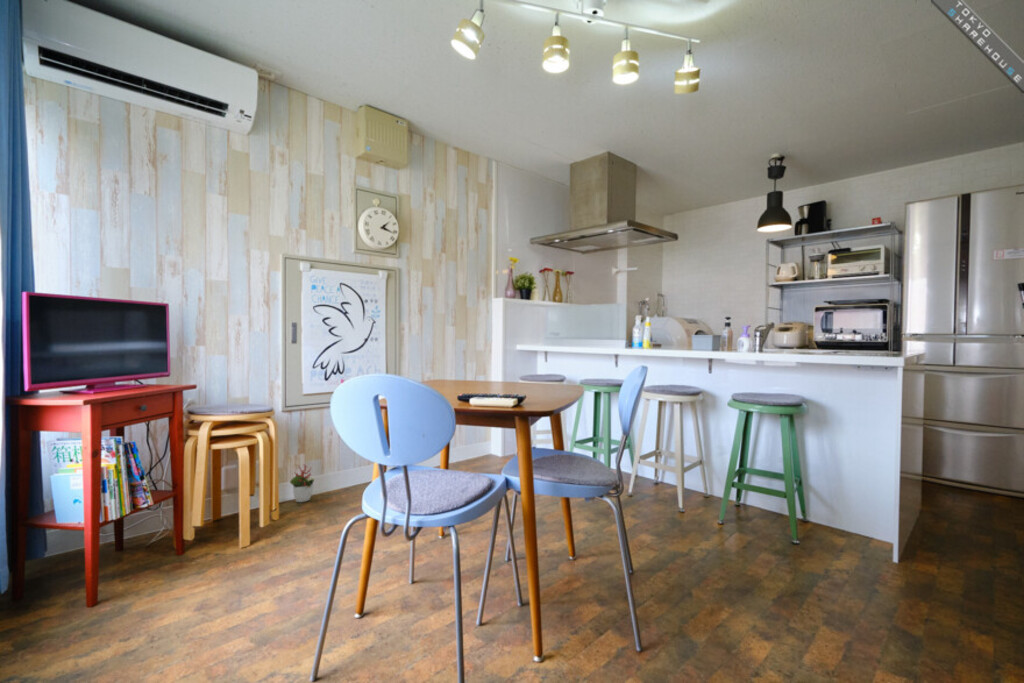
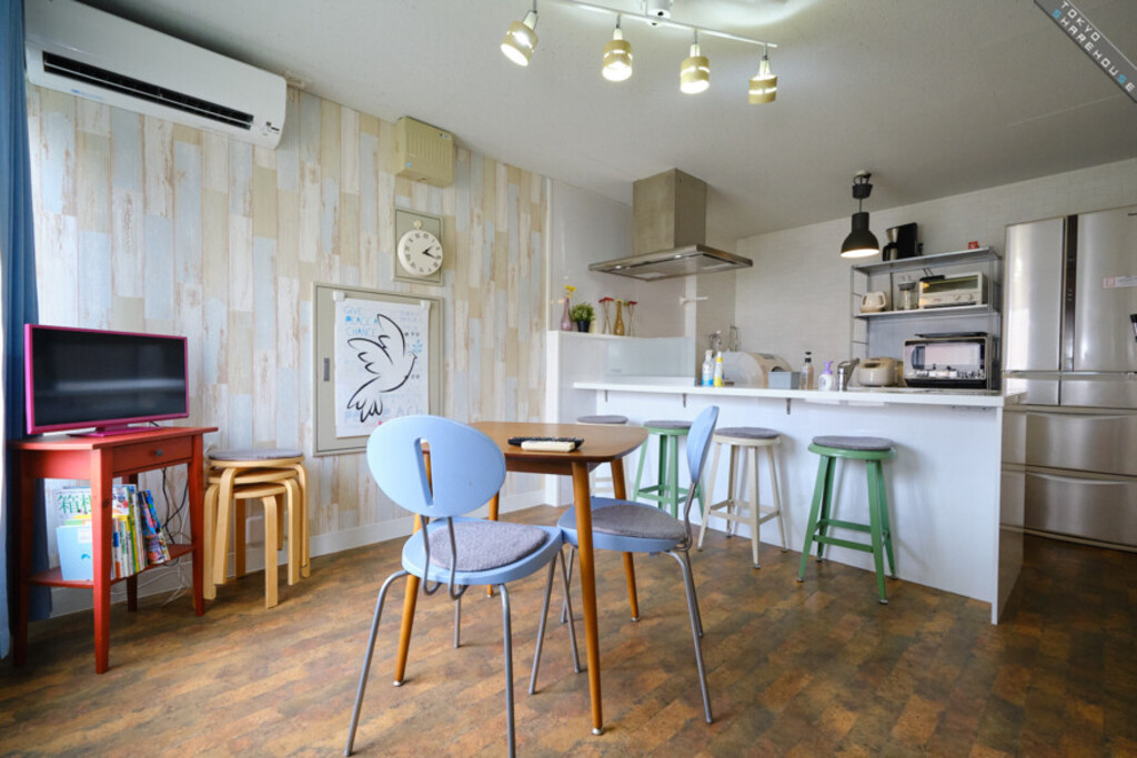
- decorative plant (302, 482)
